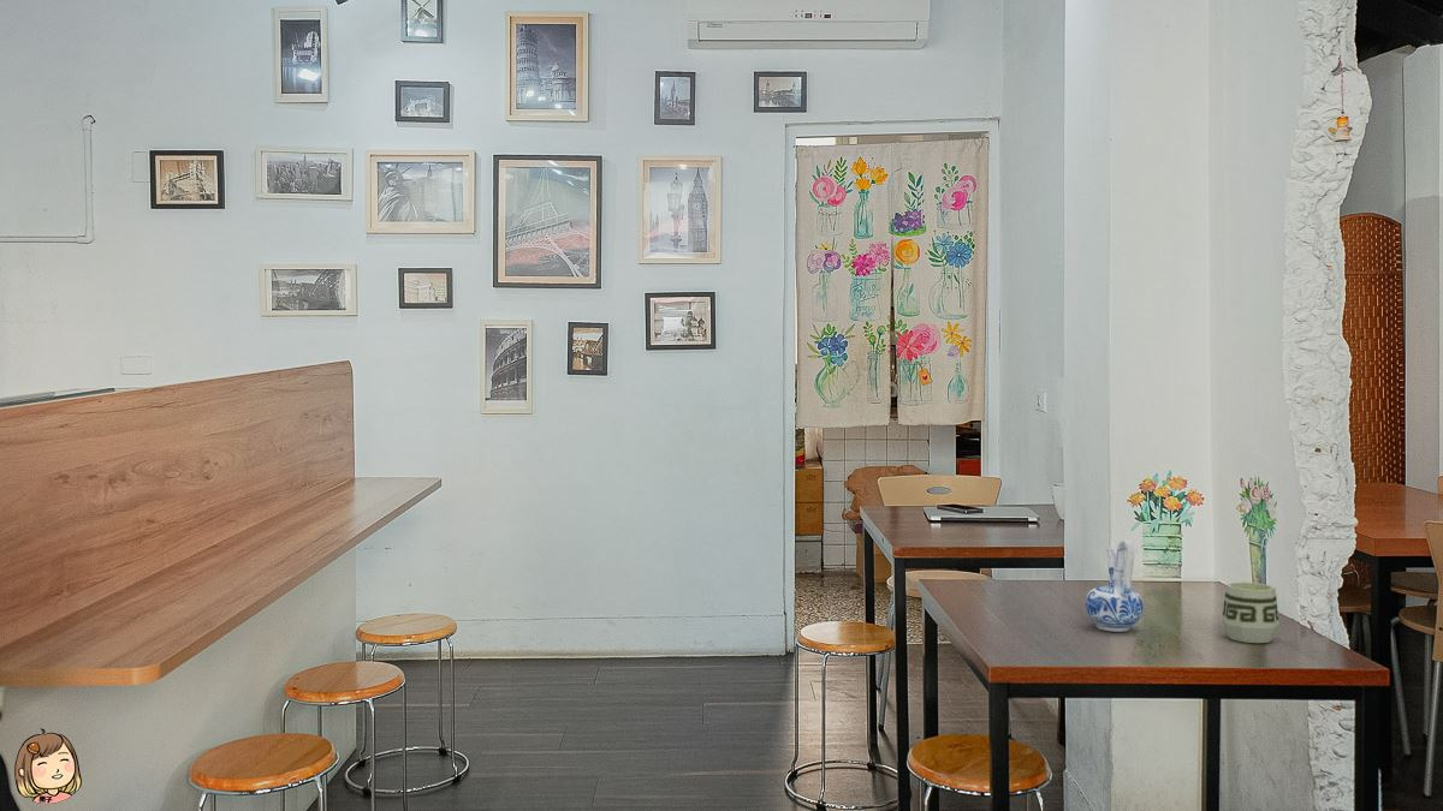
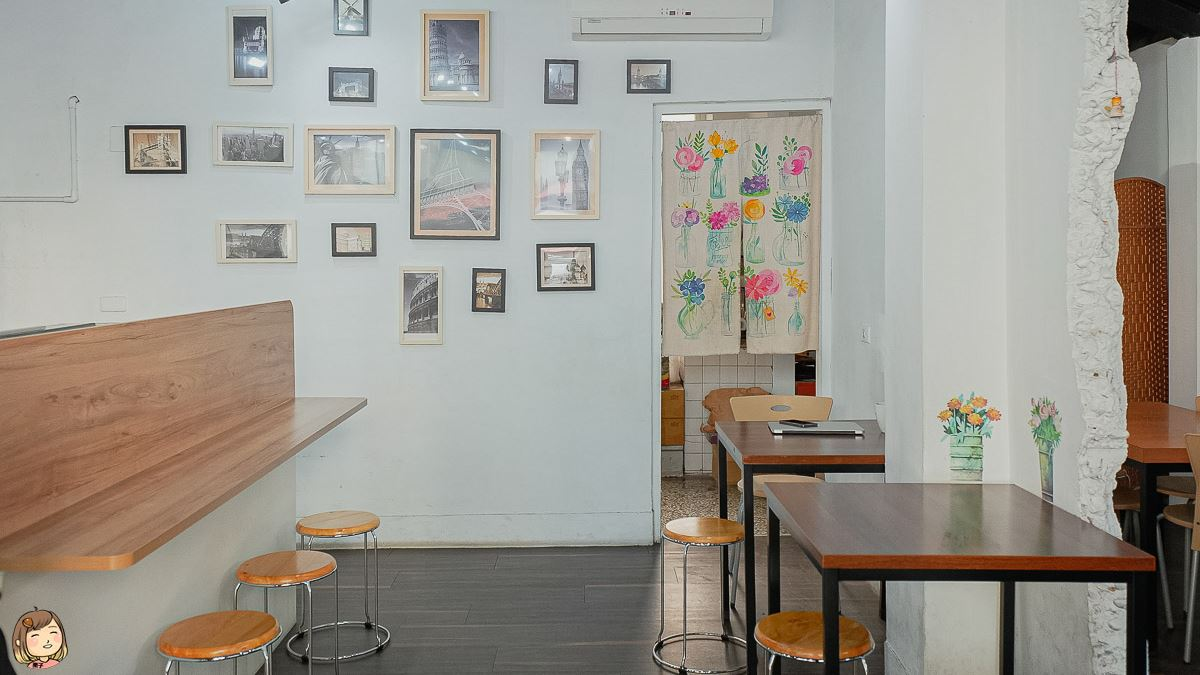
- cup (1249, 612)
- ceramic pitcher (1114, 583)
